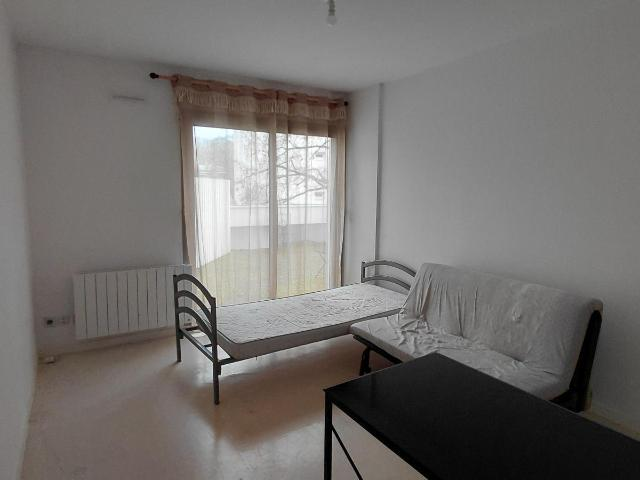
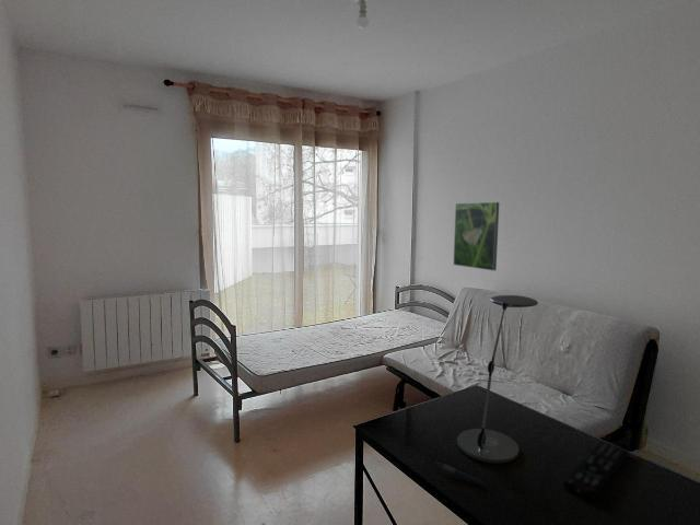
+ remote control (597, 466)
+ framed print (475, 235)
+ pen (458, 472)
+ desk lamp (493, 369)
